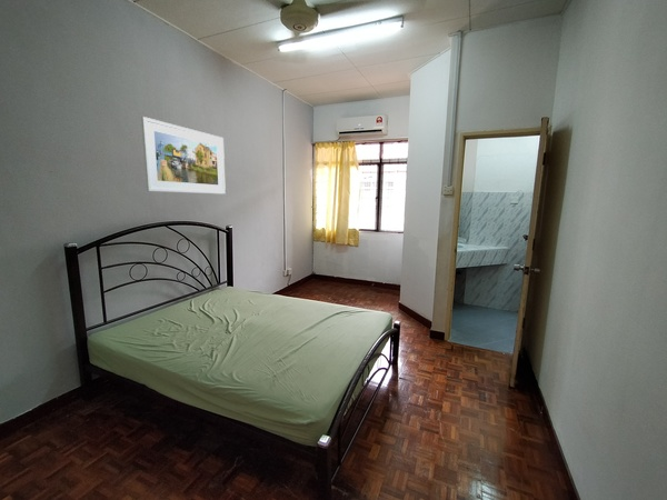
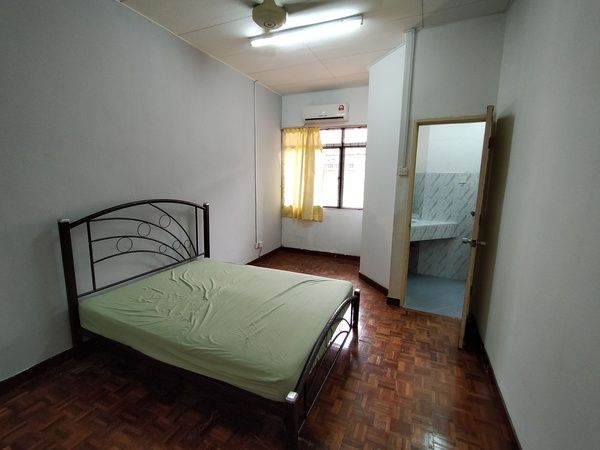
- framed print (189, 161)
